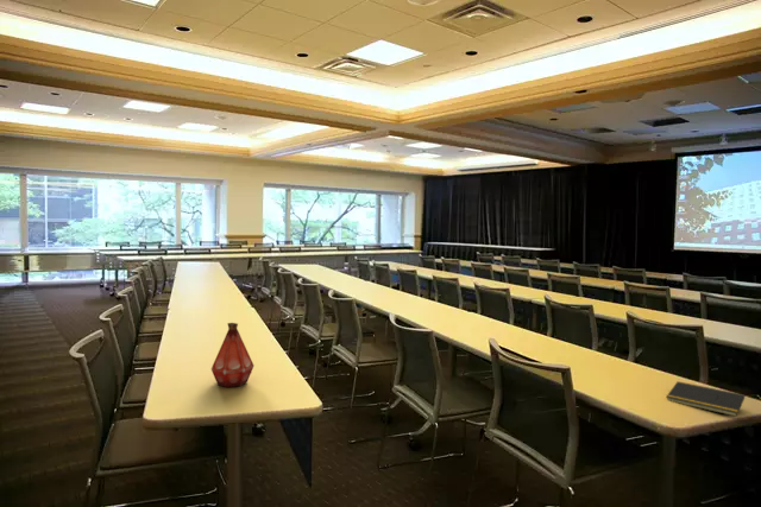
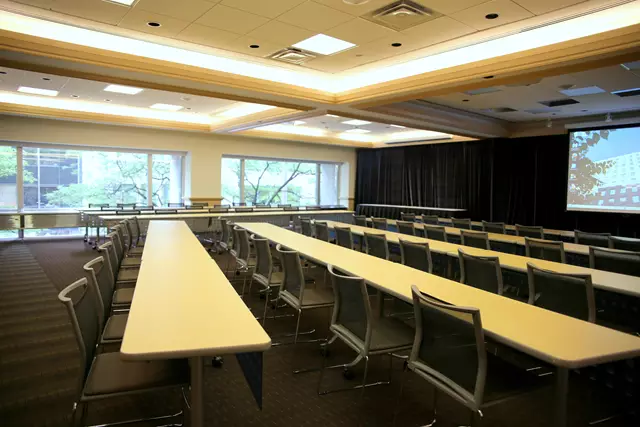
- bottle (231, 353)
- notepad (704, 397)
